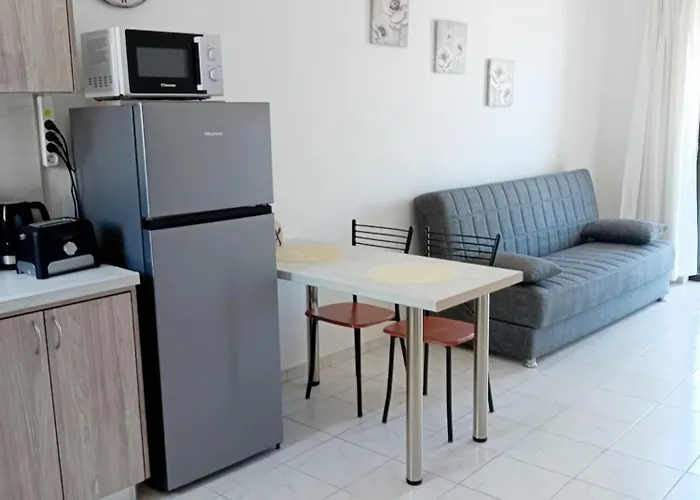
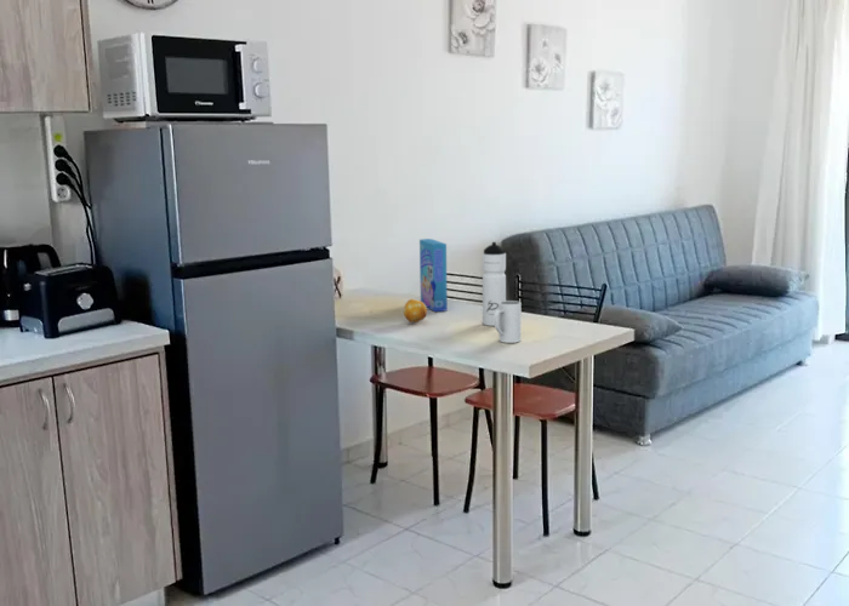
+ water bottle (494, 282)
+ mug (506, 321)
+ fruit (415, 310)
+ cereal box (433, 274)
